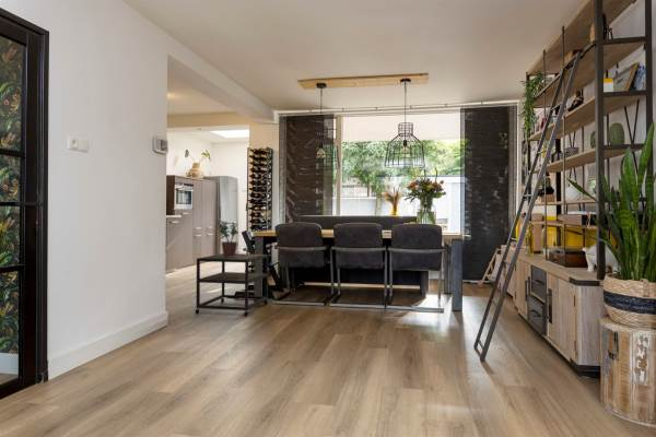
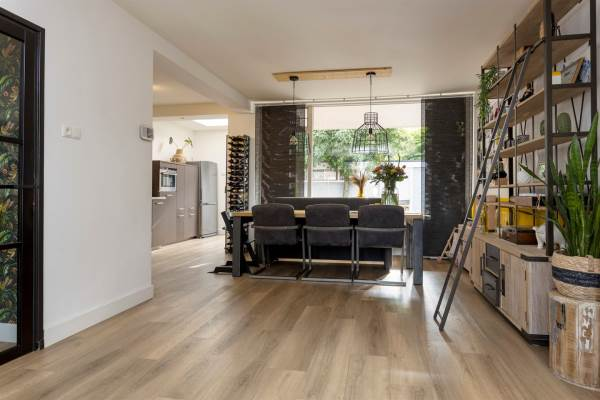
- potted plant (227, 238)
- side table (233, 282)
